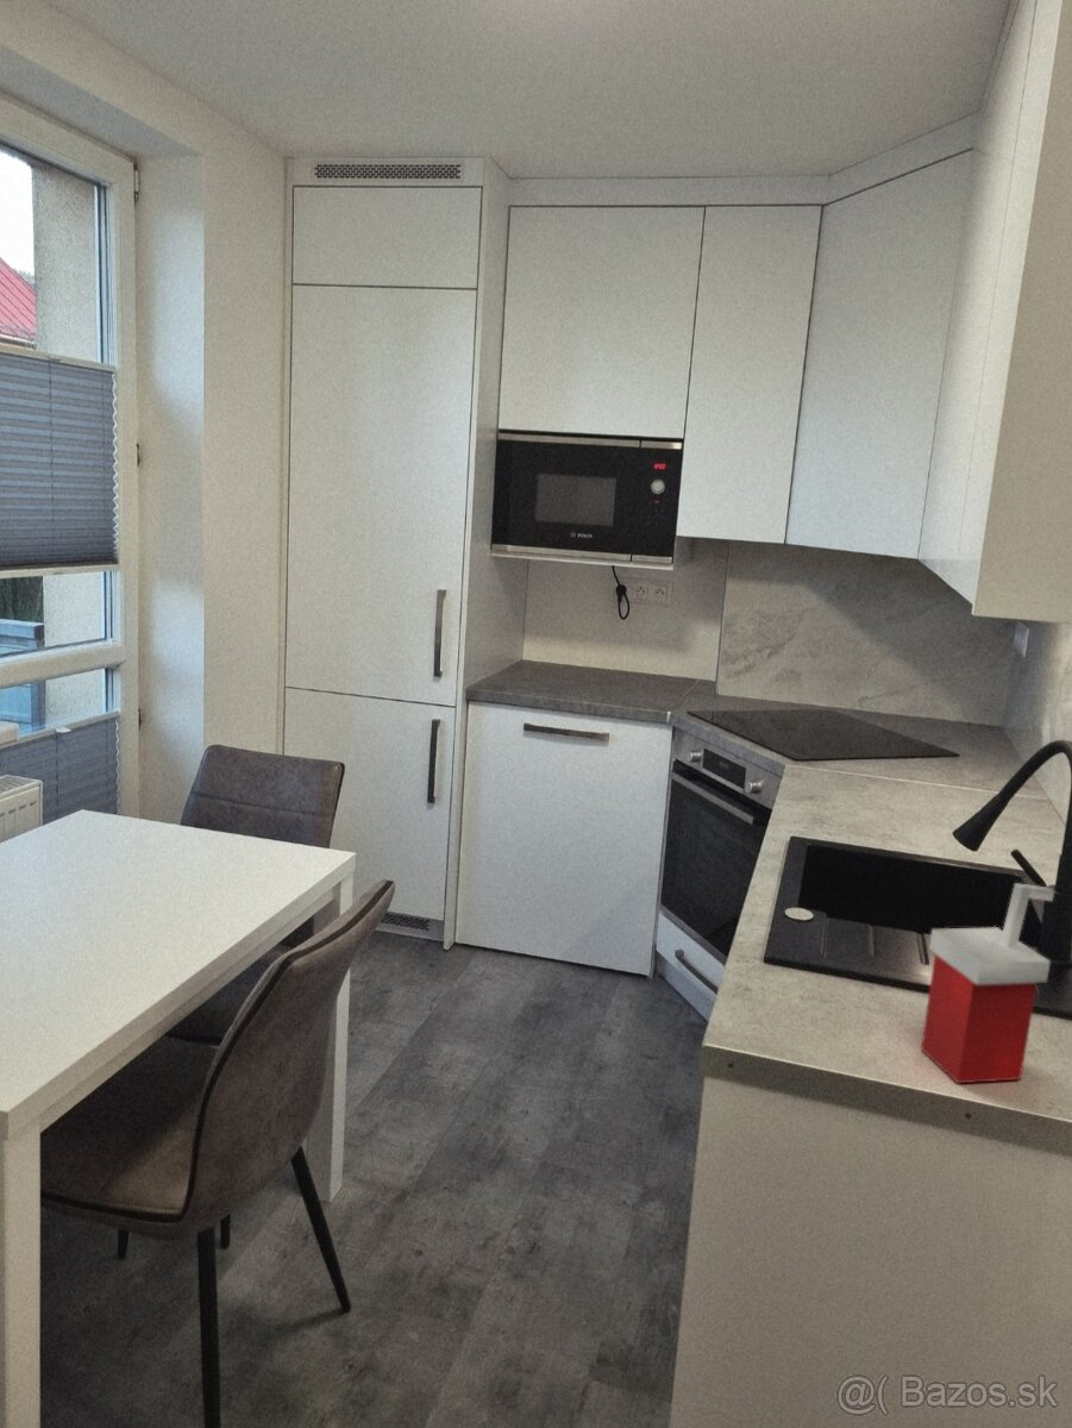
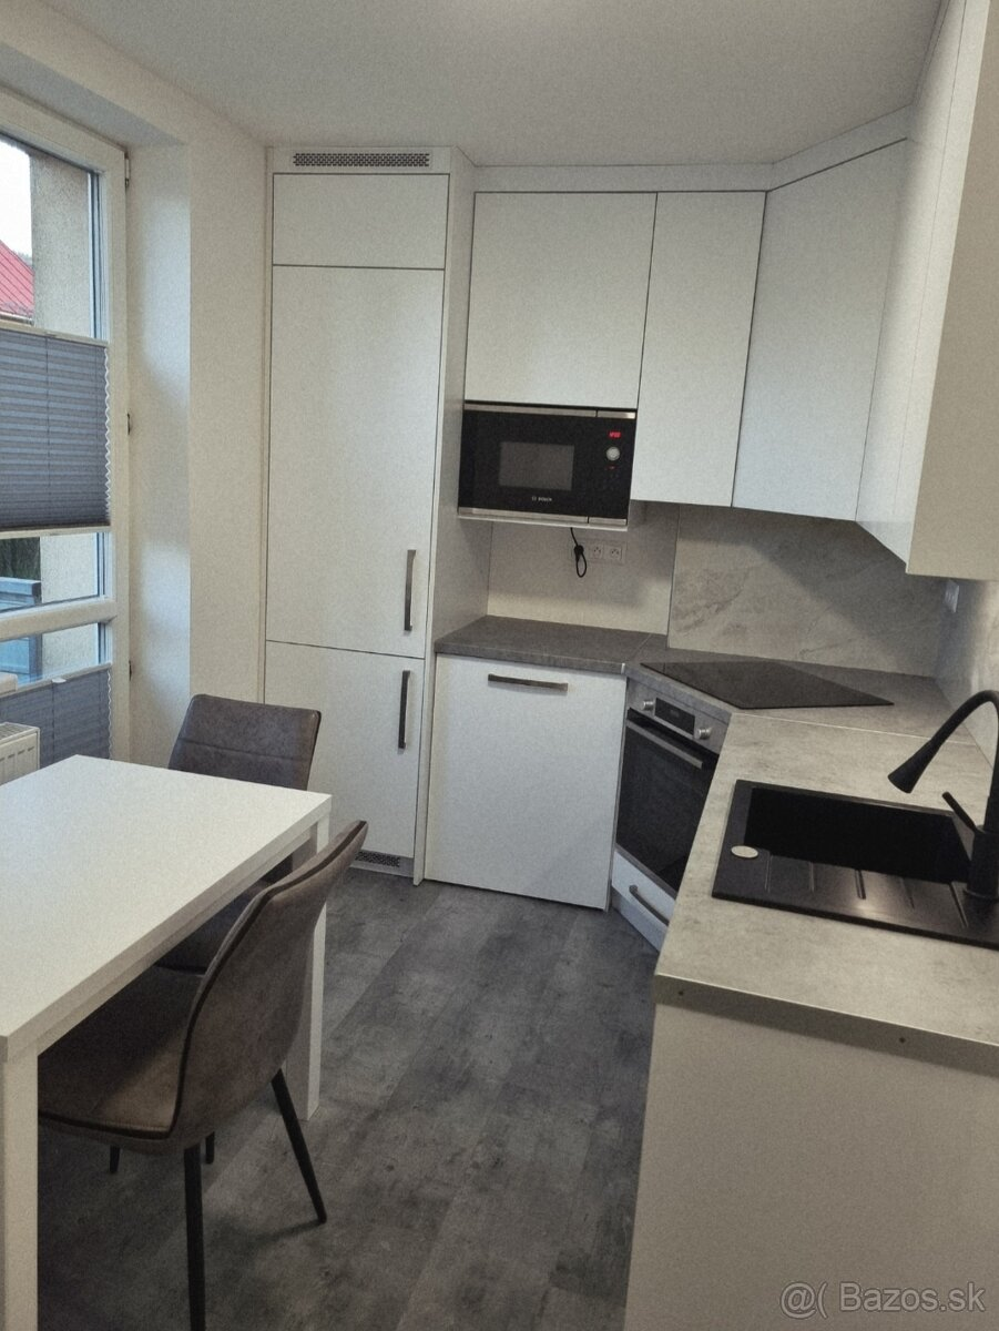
- soap dispenser (993, 976)
